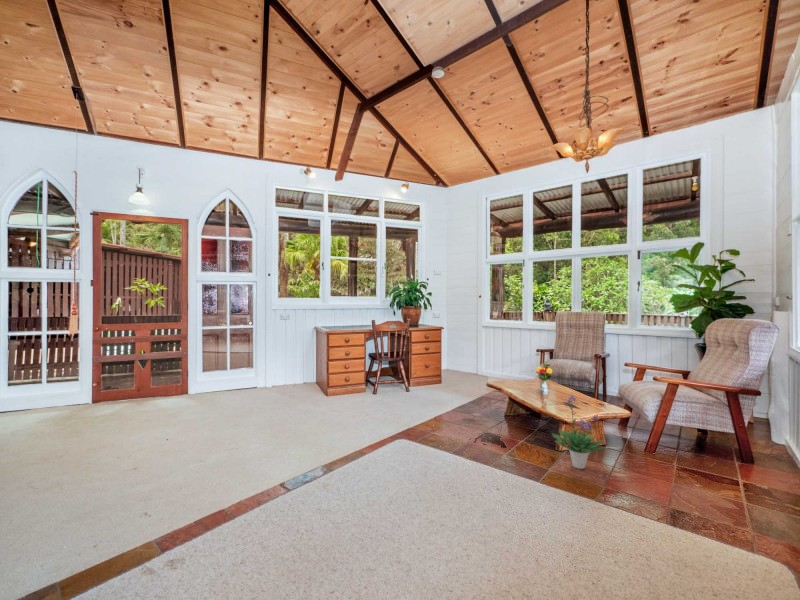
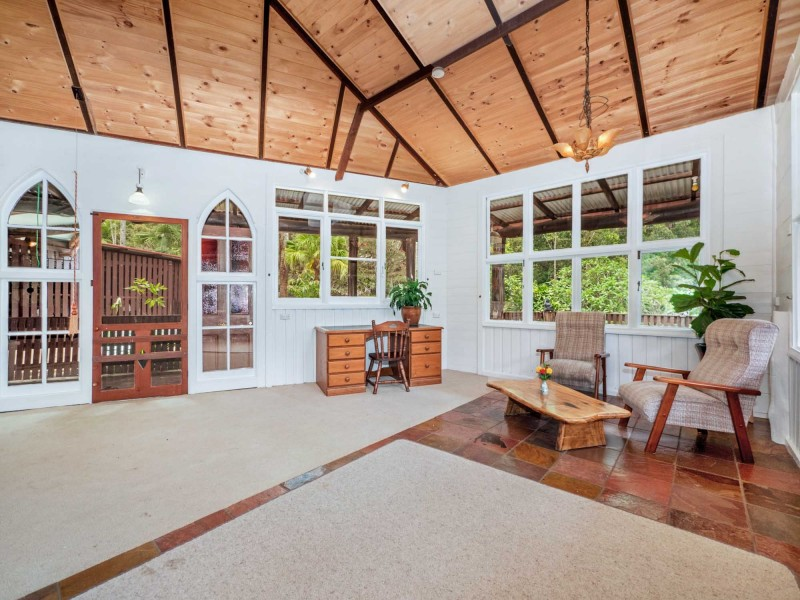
- potted plant (577, 432)
